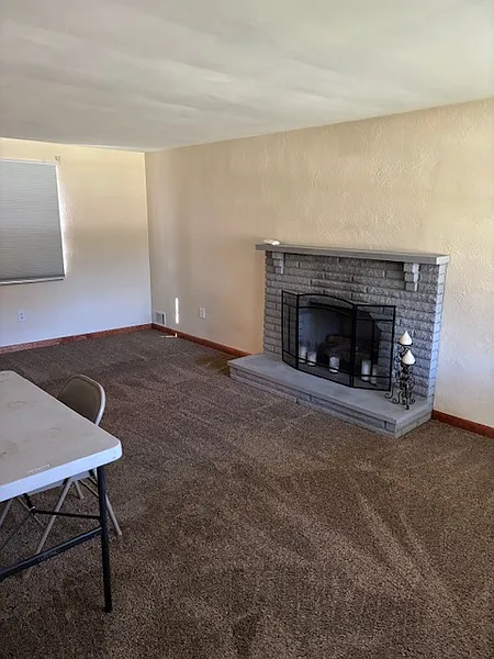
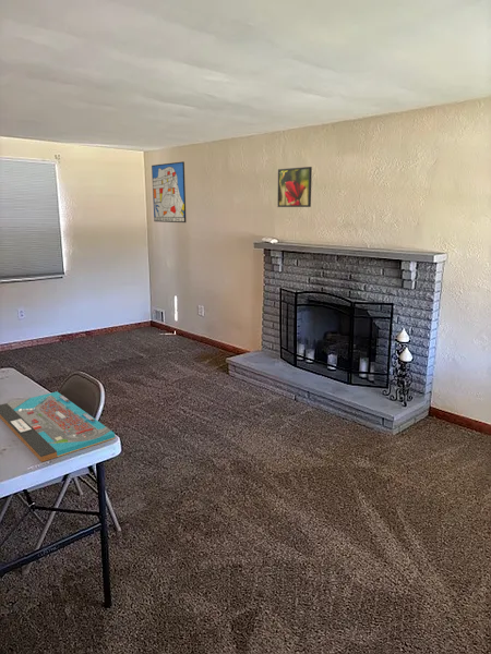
+ wall art (168, 193)
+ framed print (294, 187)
+ board game (50, 420)
